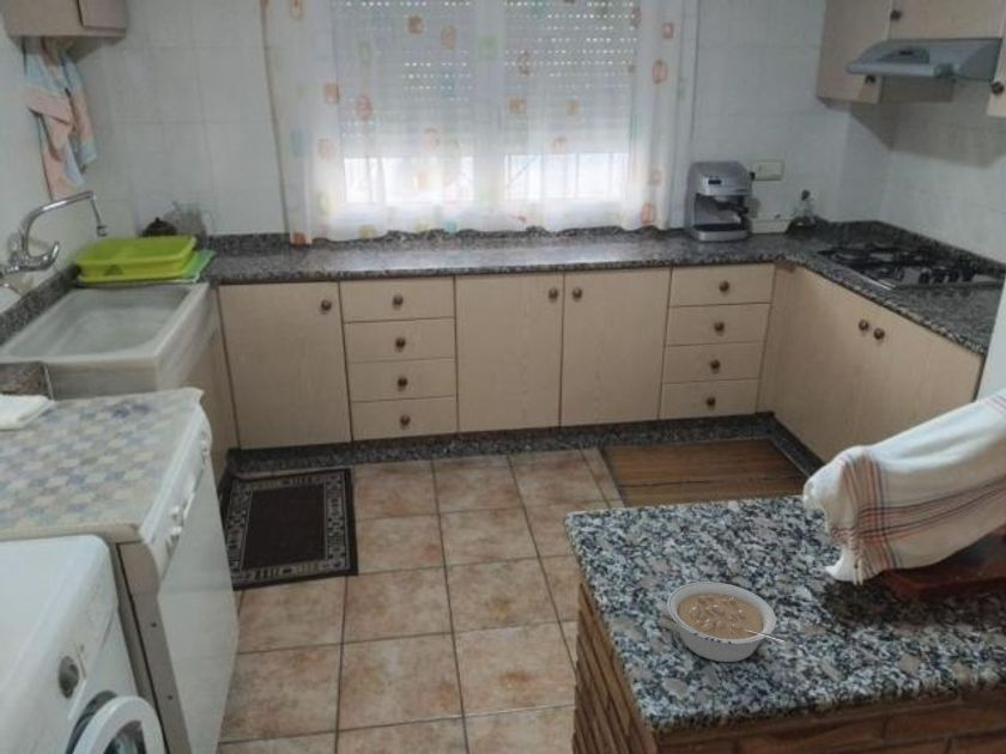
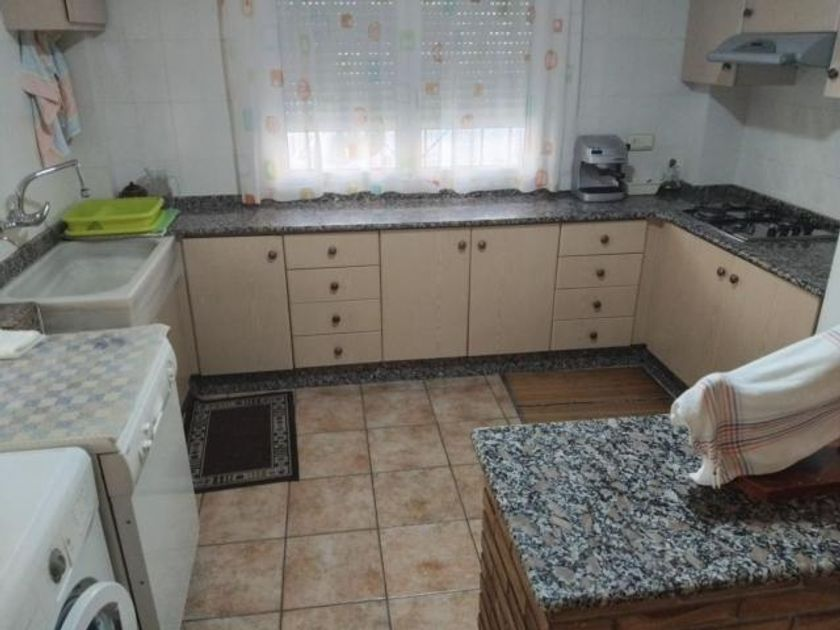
- legume (723, 622)
